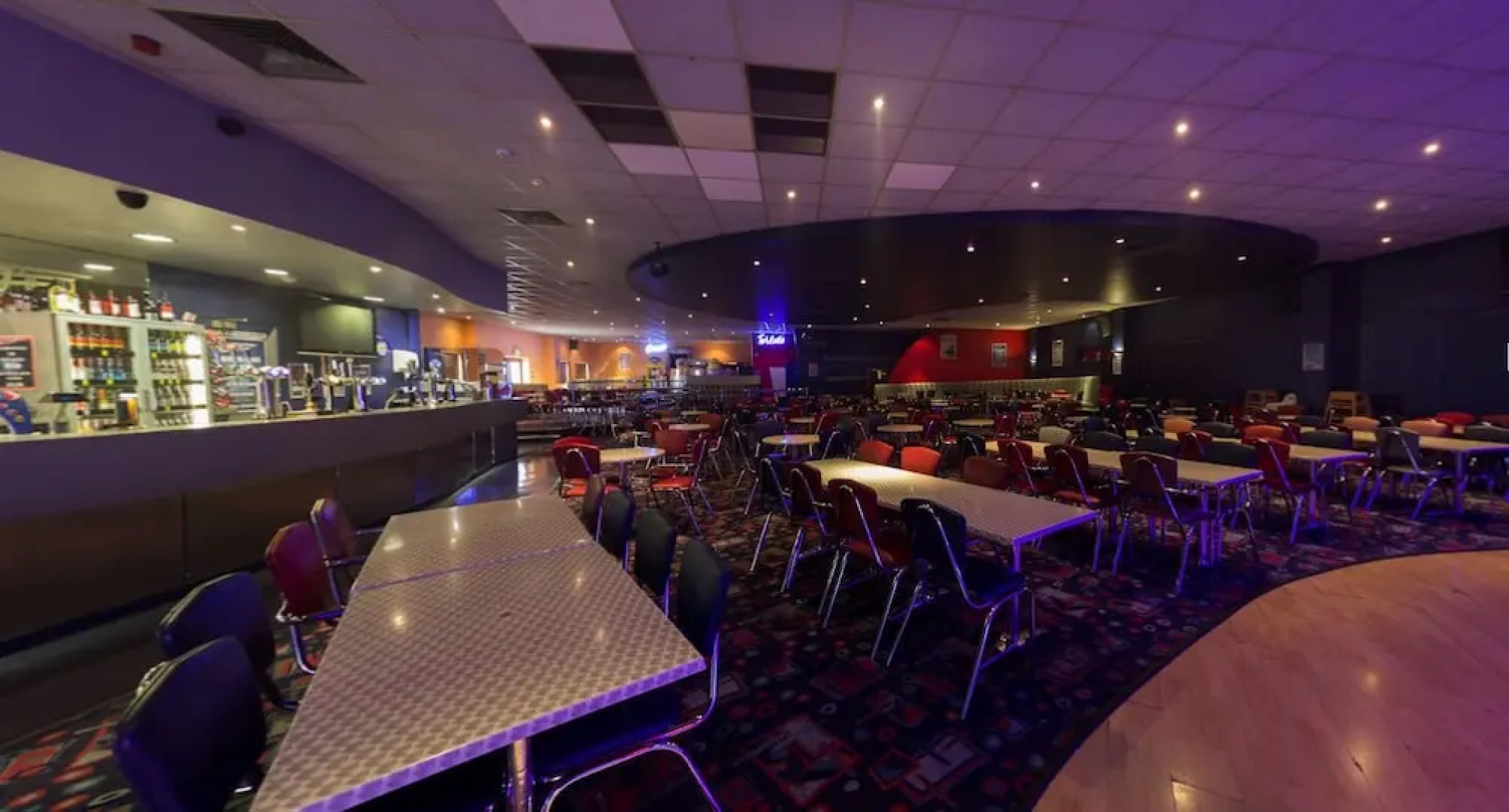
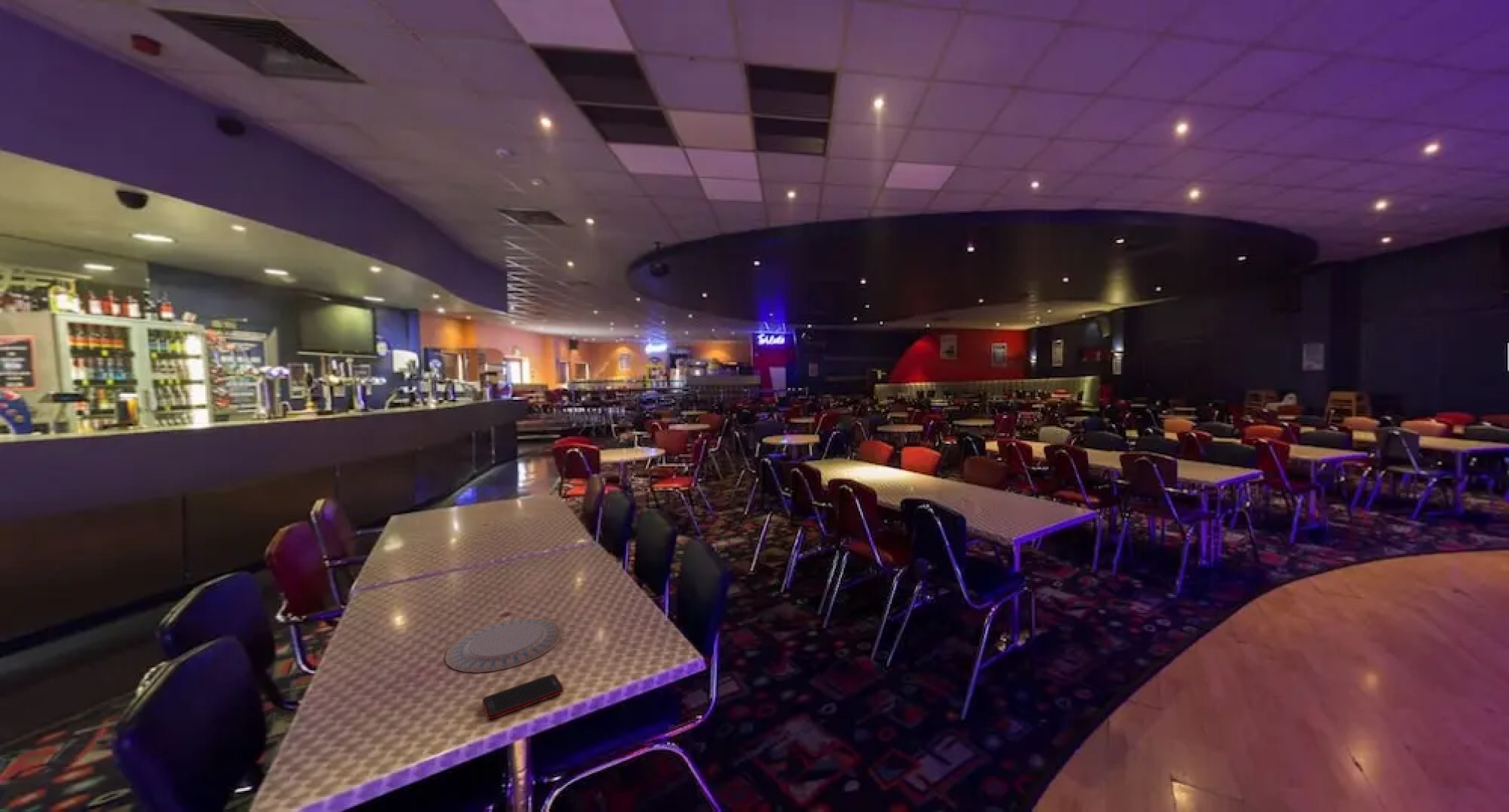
+ cell phone (523, 695)
+ chinaware (506, 641)
